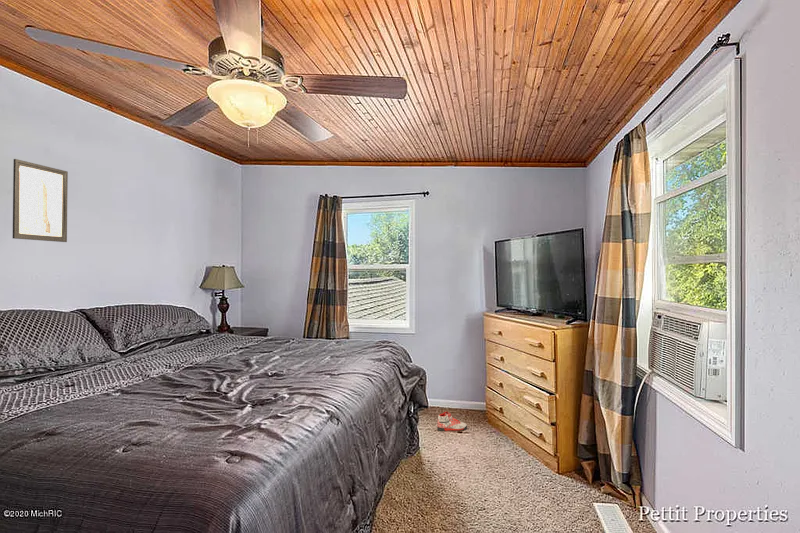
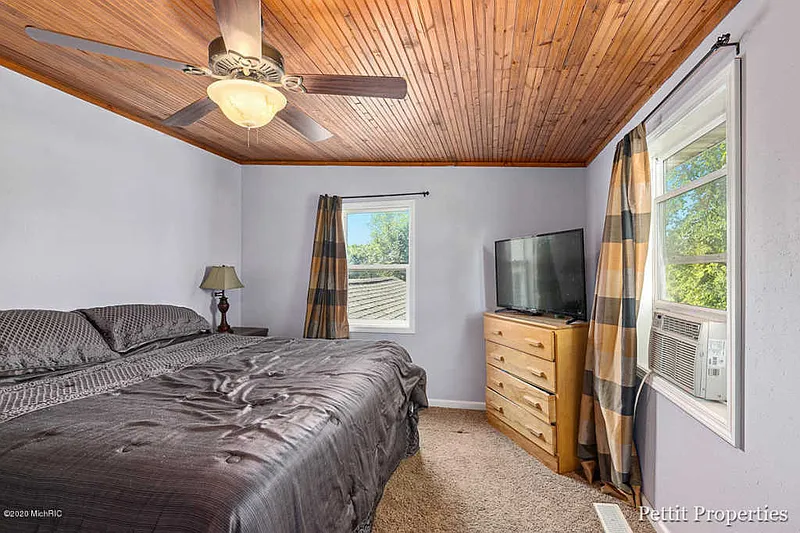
- sneaker (452, 420)
- wall art (41, 202)
